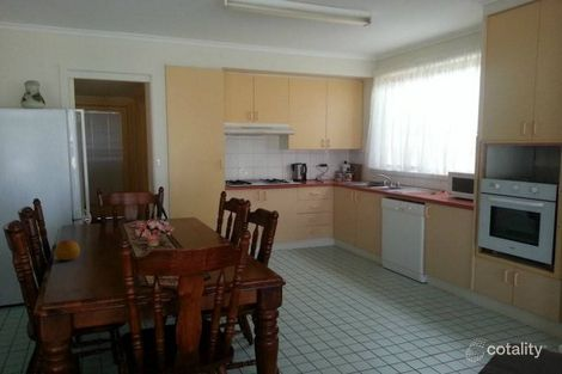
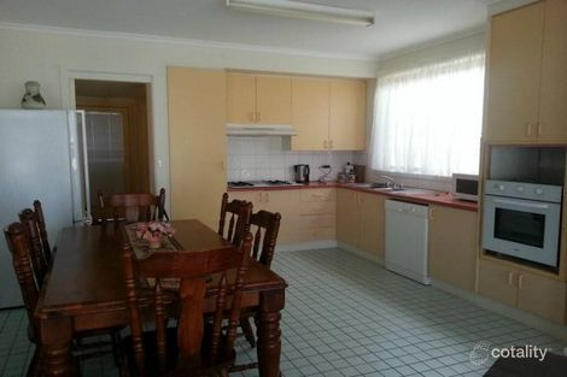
- fruit (67, 249)
